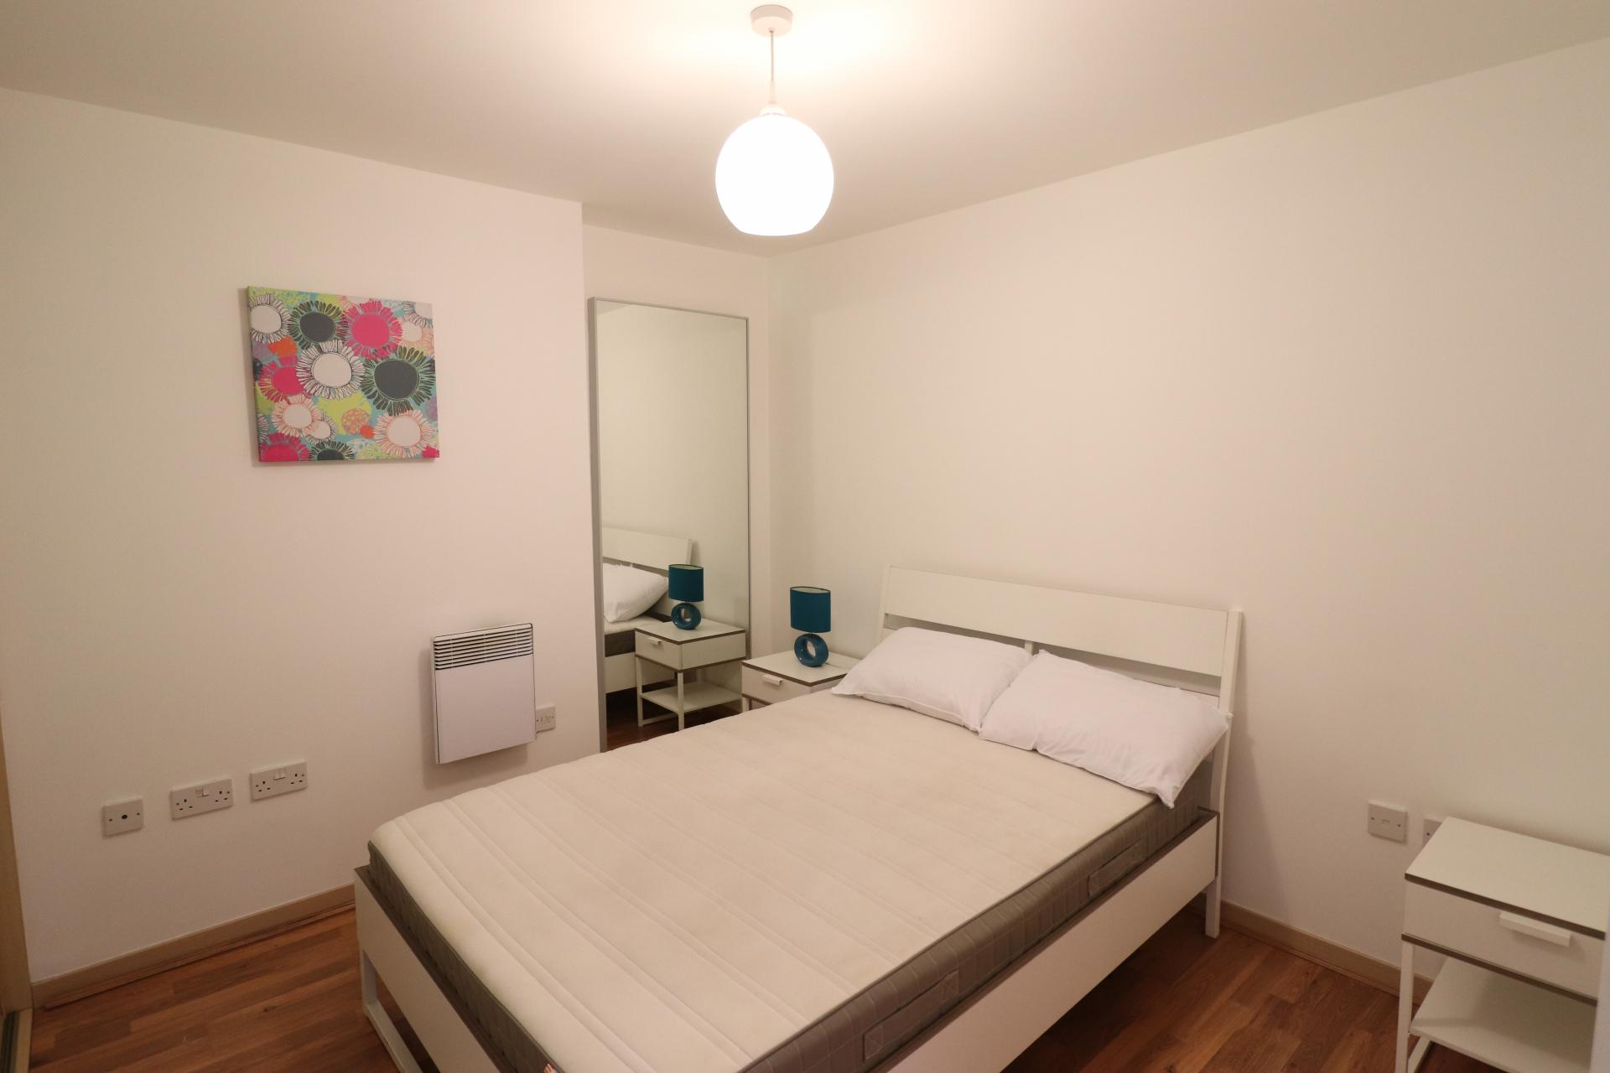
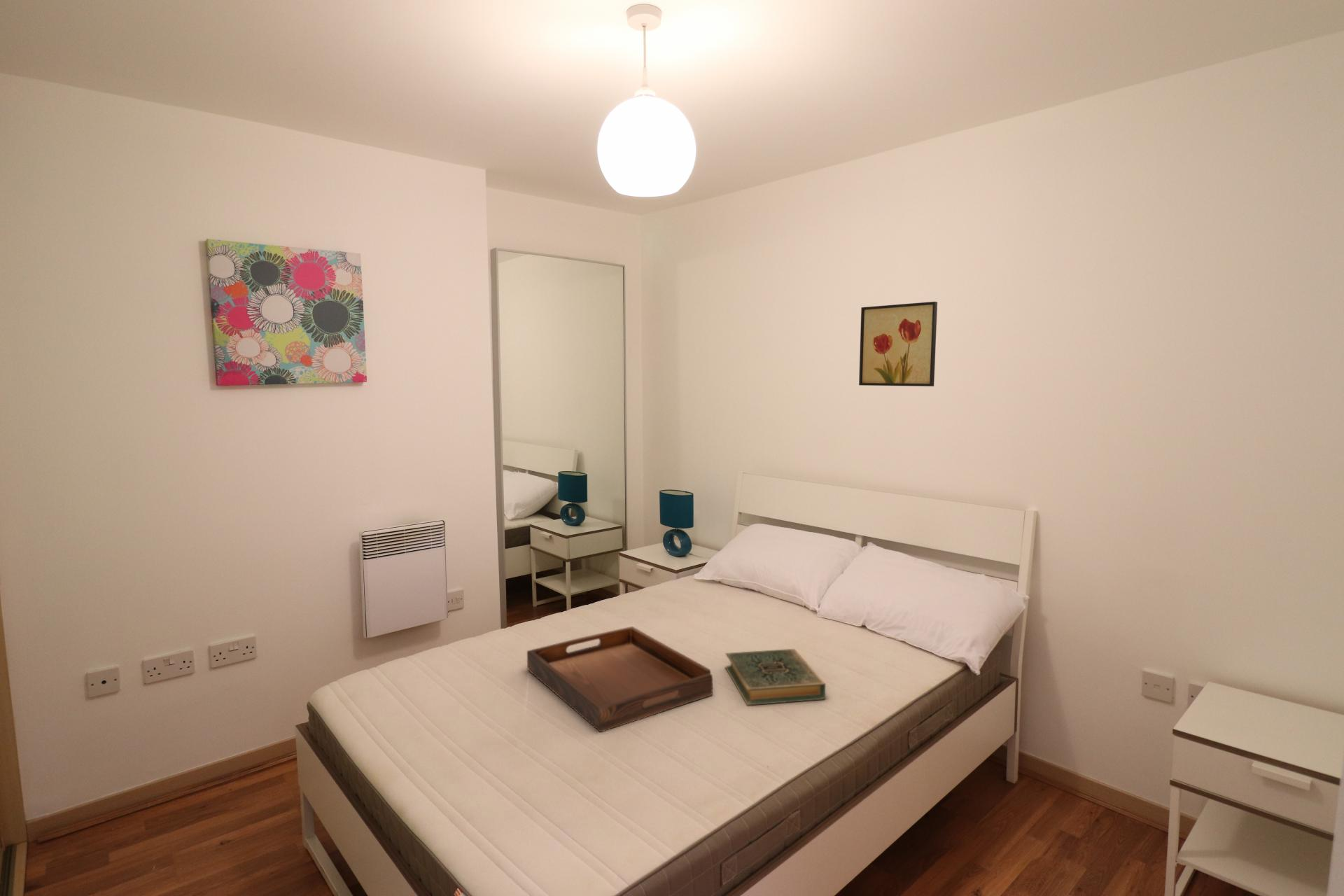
+ wall art (897, 345)
+ hardback book (772, 675)
+ serving tray (618, 671)
